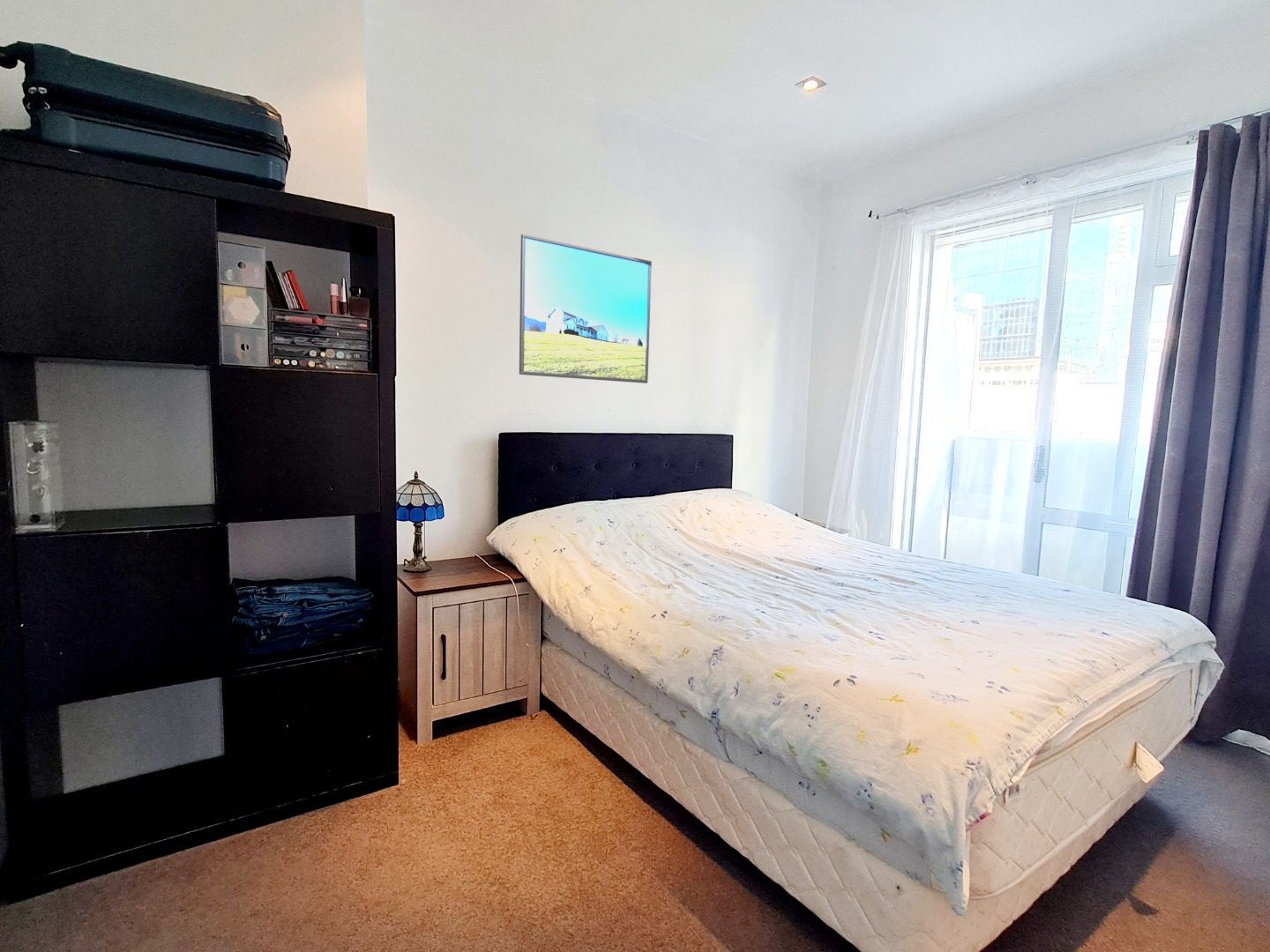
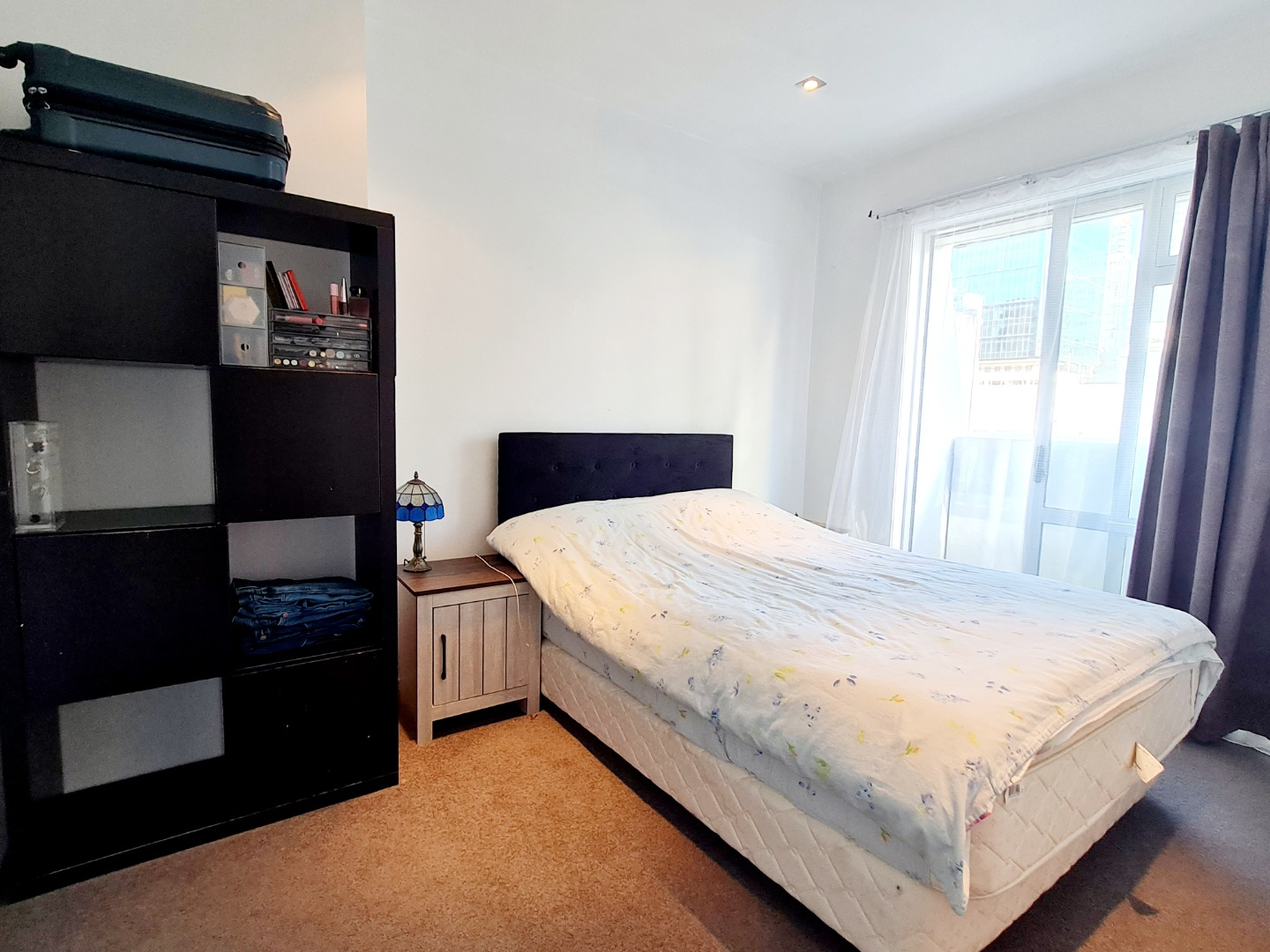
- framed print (589, 314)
